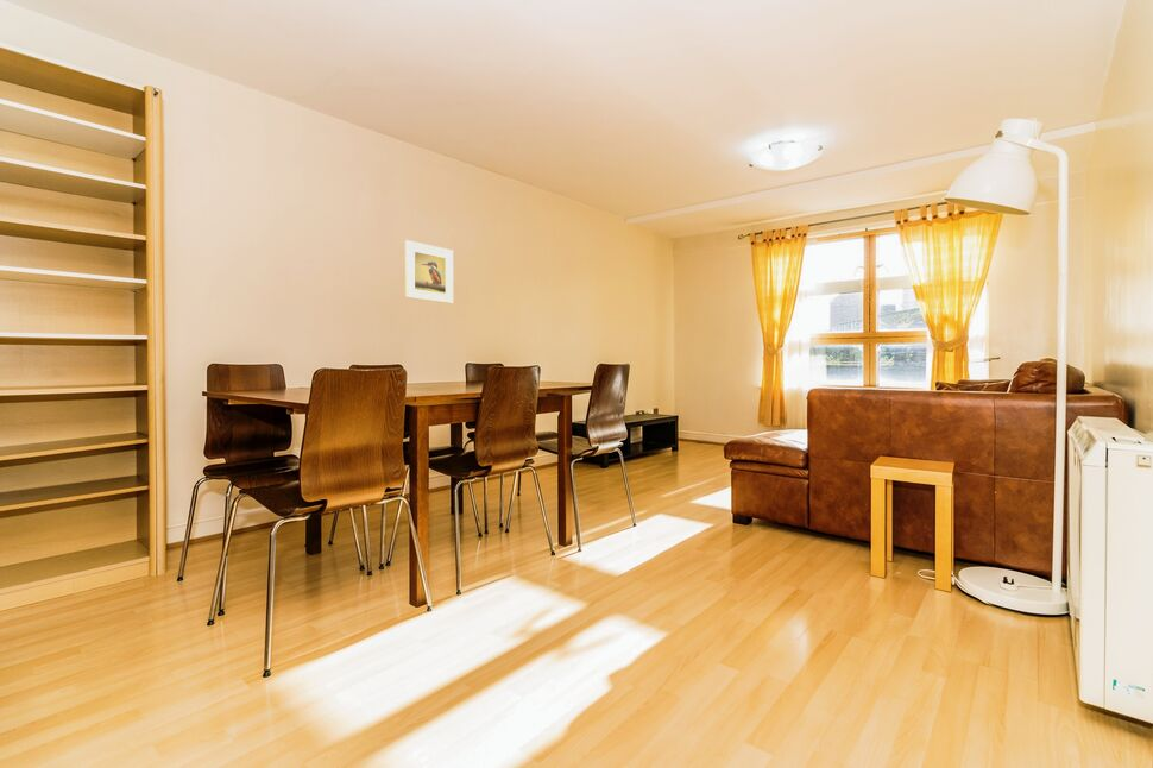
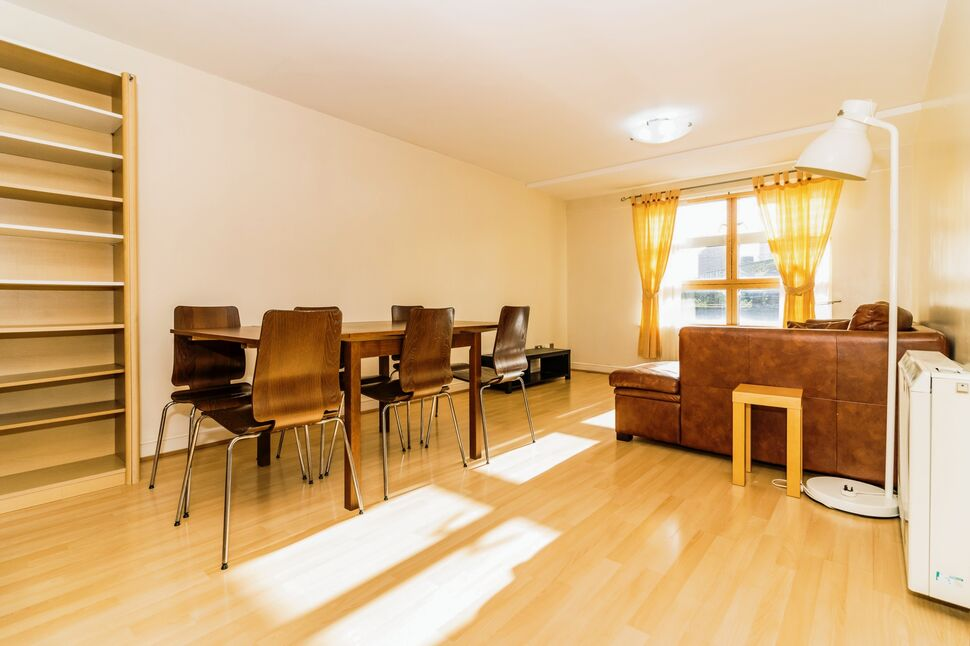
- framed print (429, 272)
